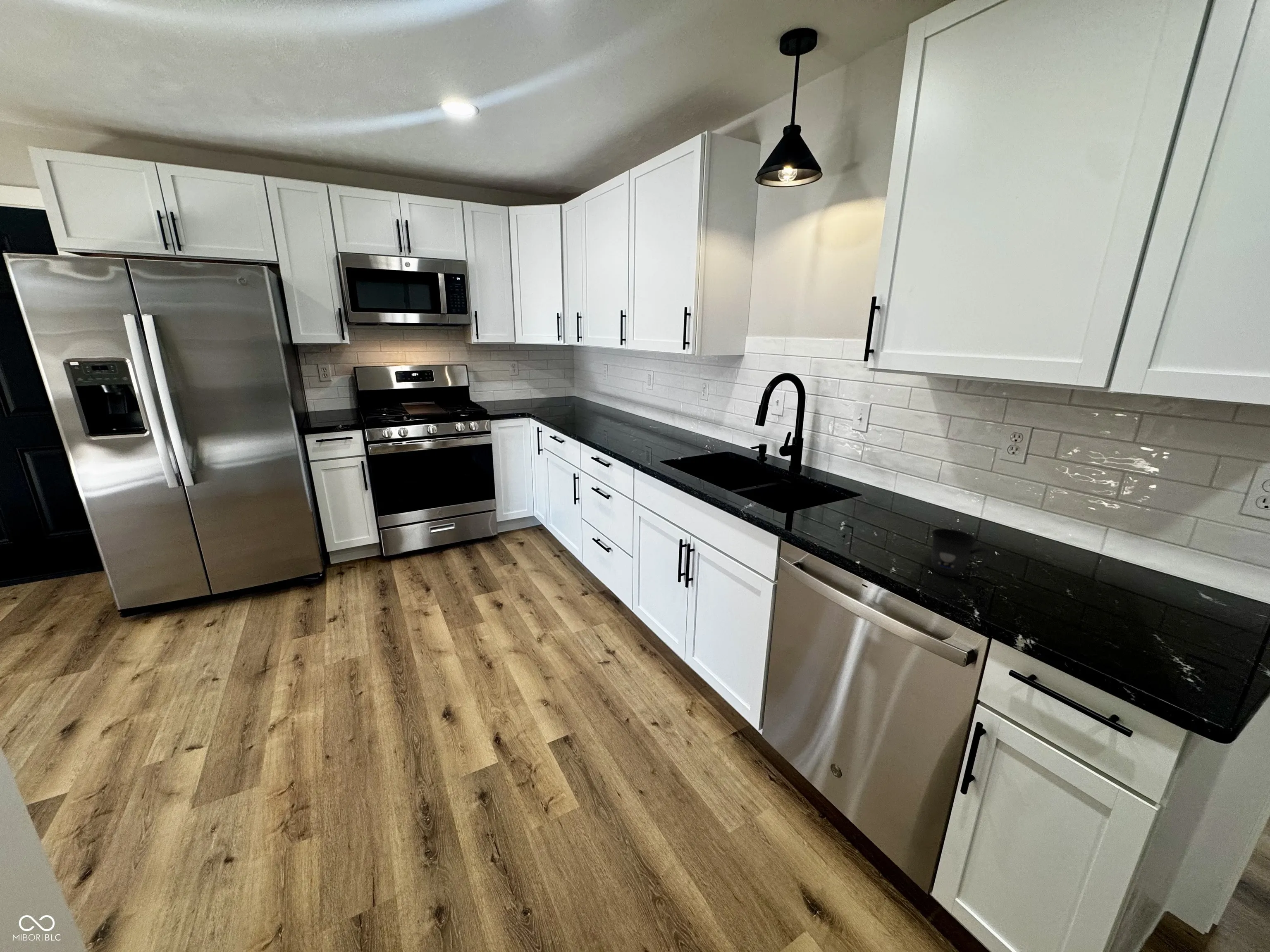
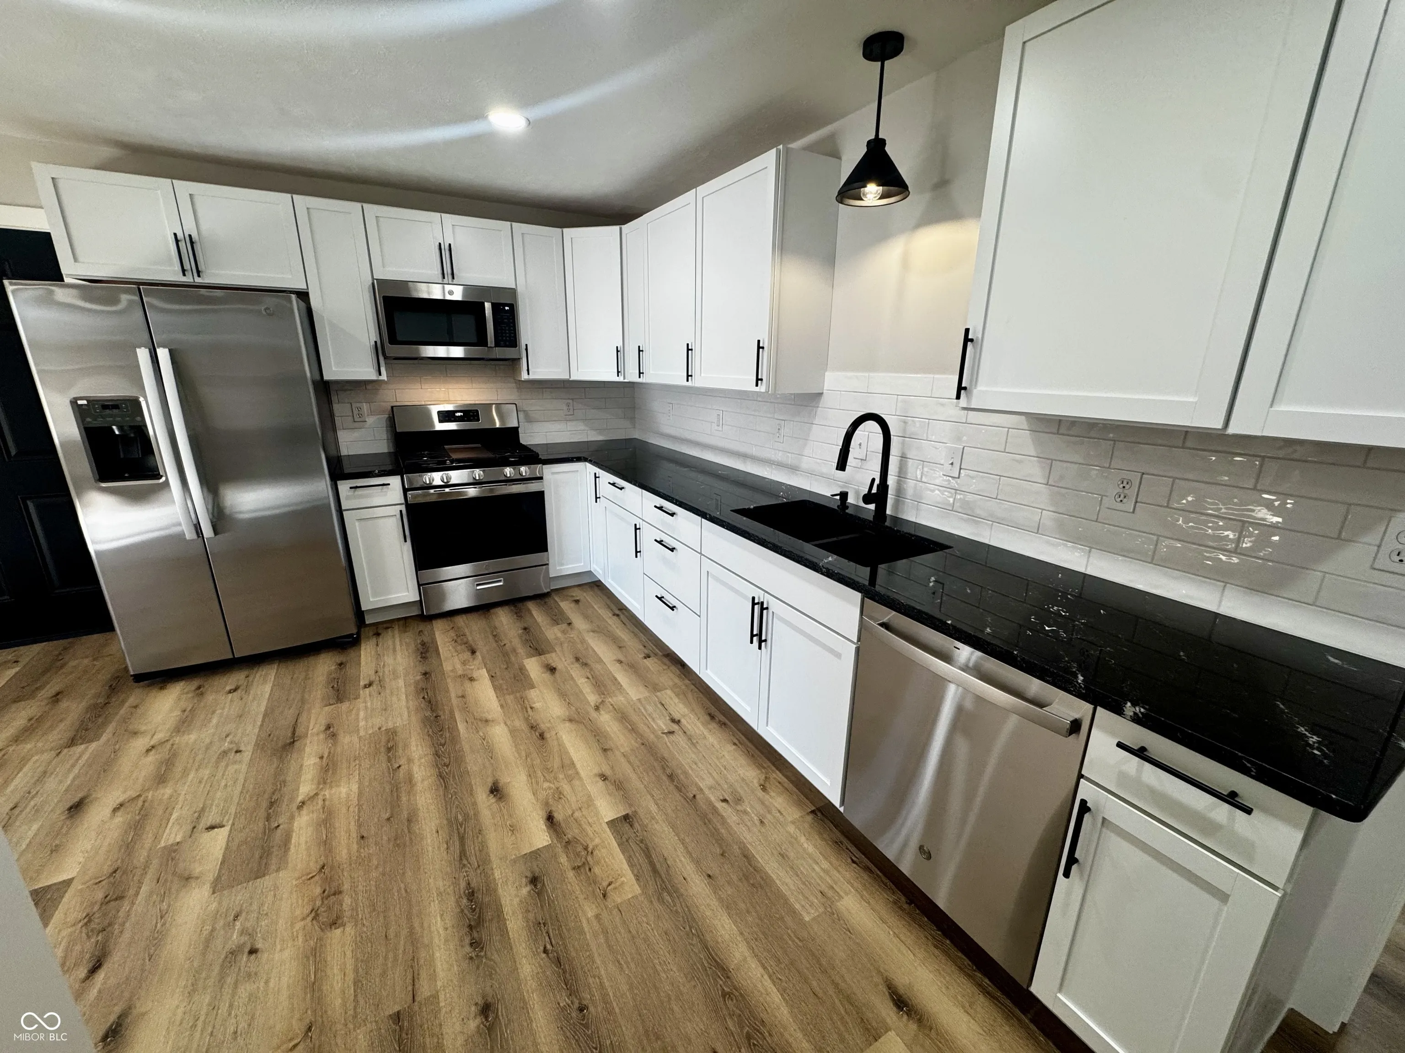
- mug (958, 555)
